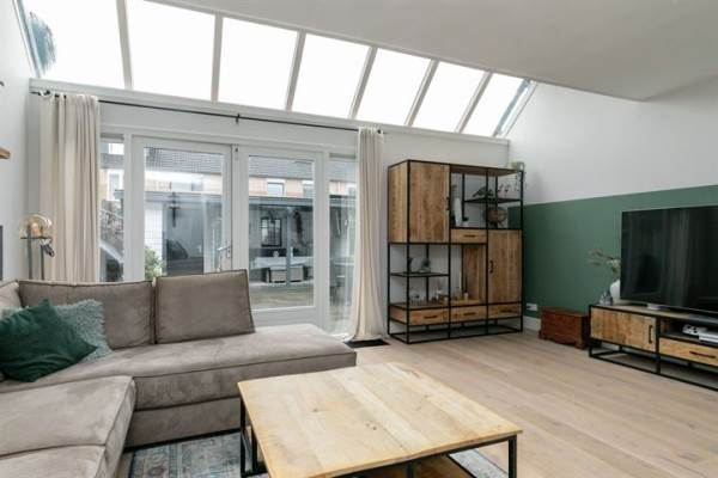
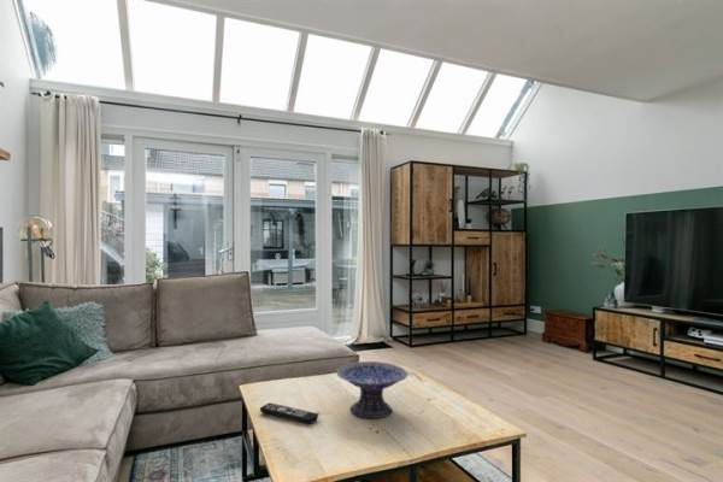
+ remote control (288, 412)
+ decorative bowl (371, 389)
